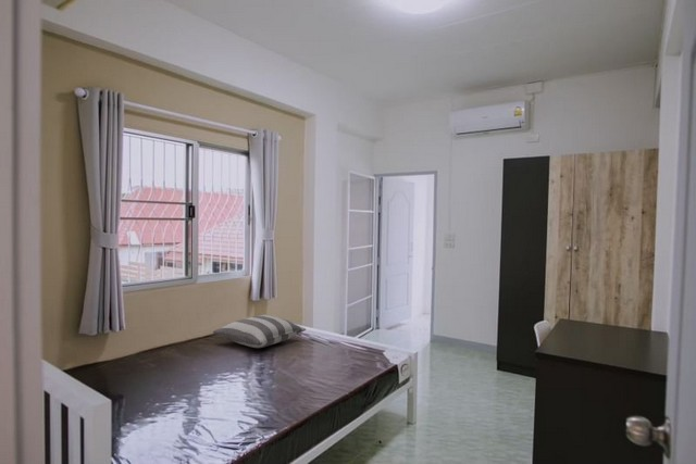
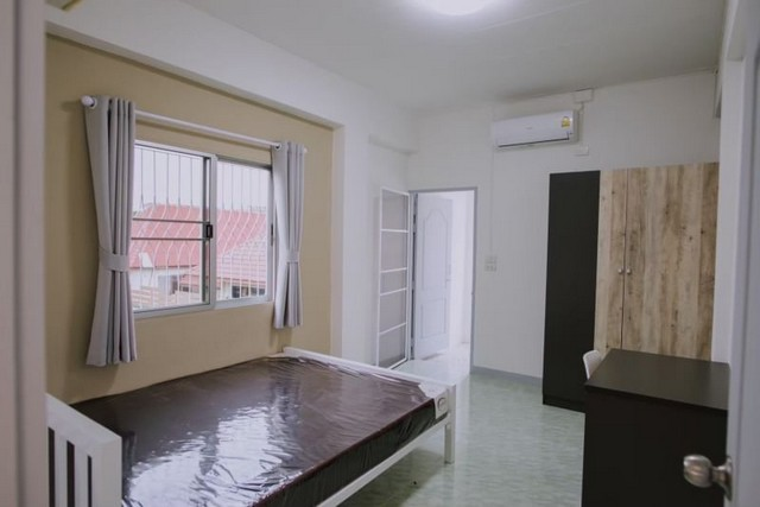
- pillow (260, 330)
